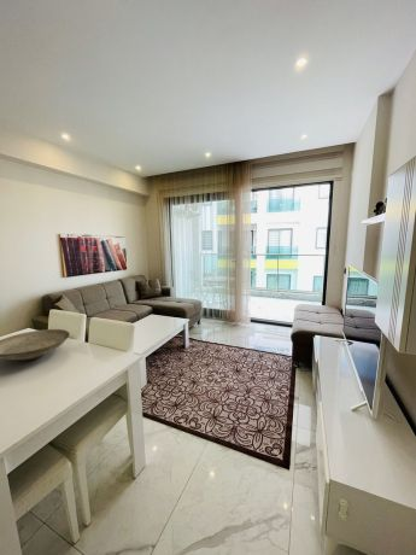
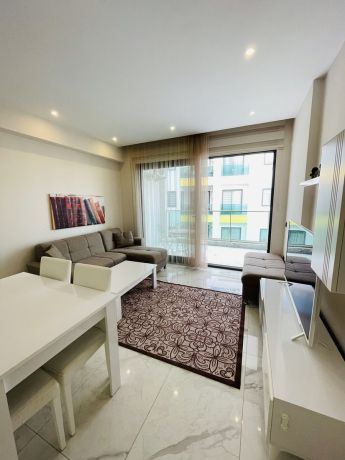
- decorative bowl (31, 347)
